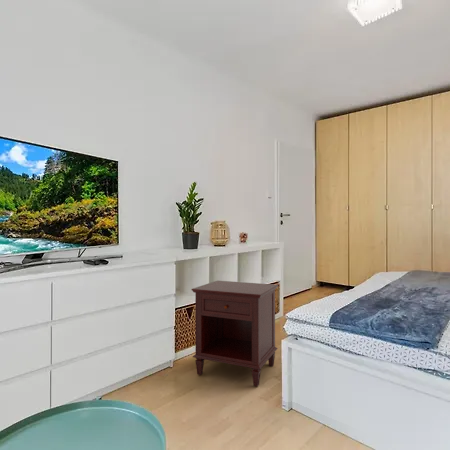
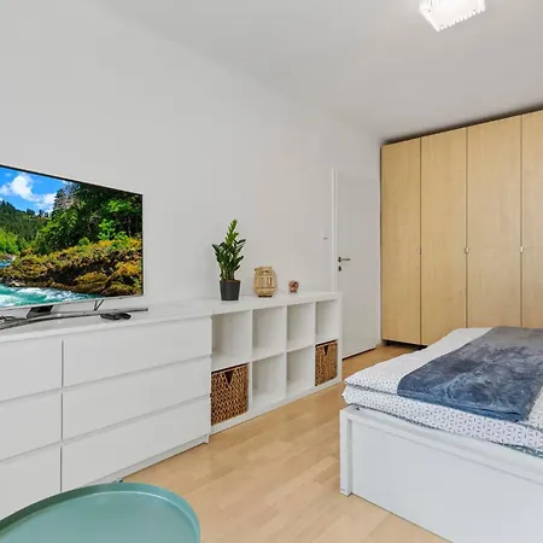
- nightstand (236, 328)
